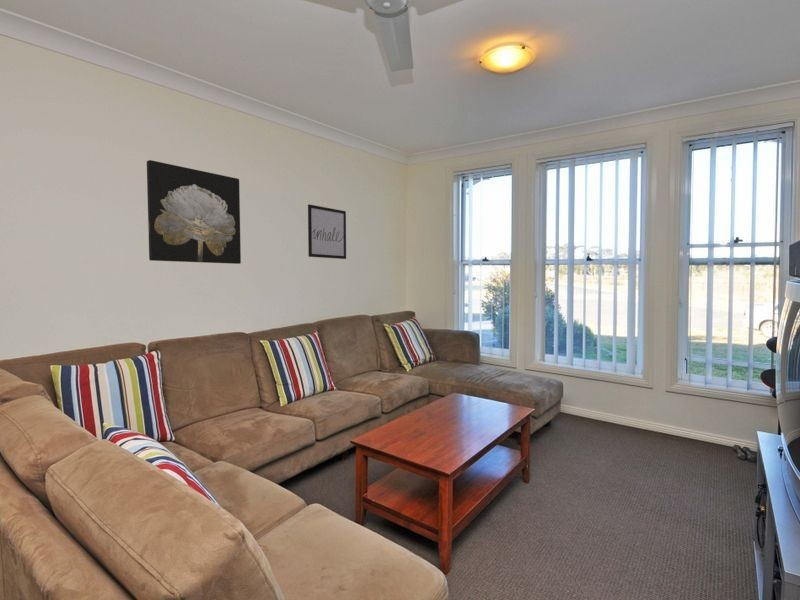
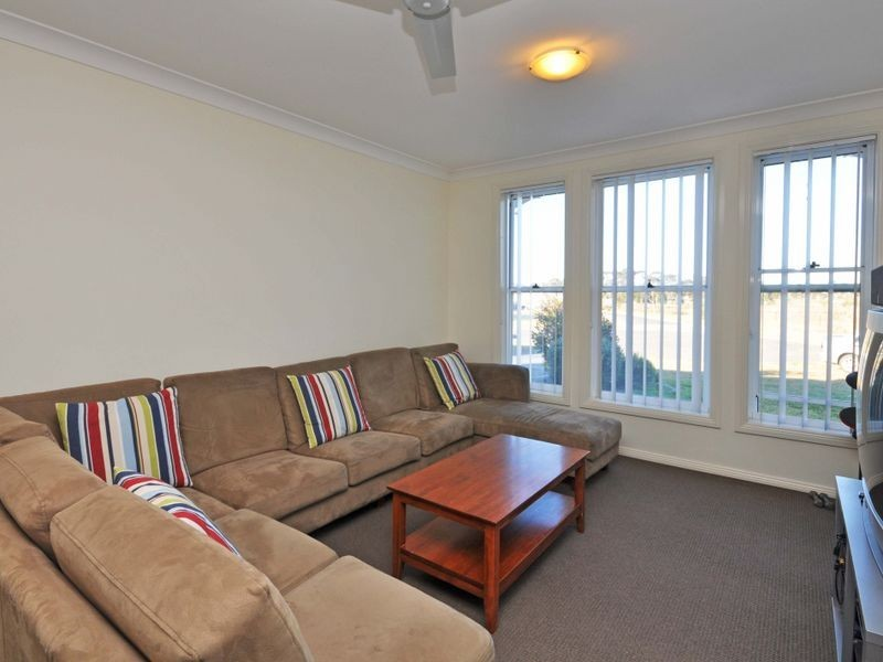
- wall art (197, 216)
- wall art (327, 233)
